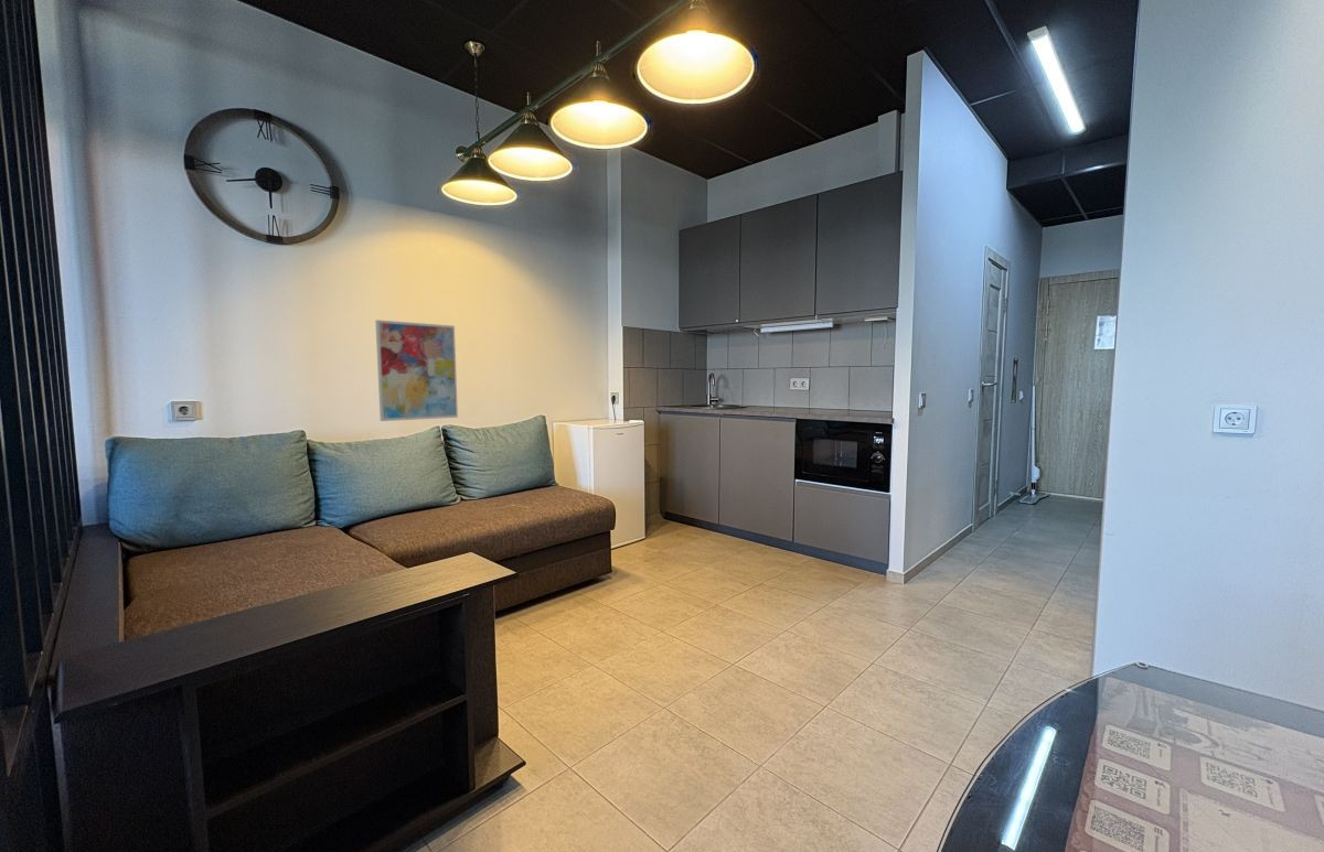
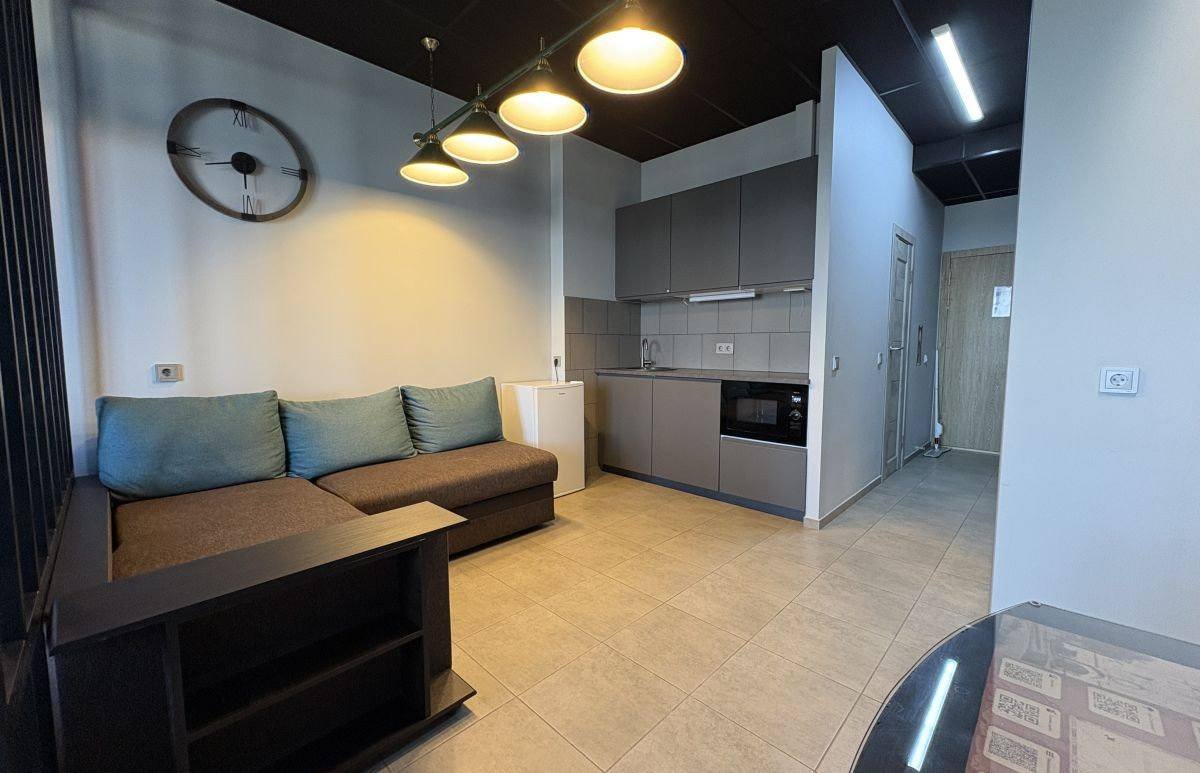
- wall art (418, 371)
